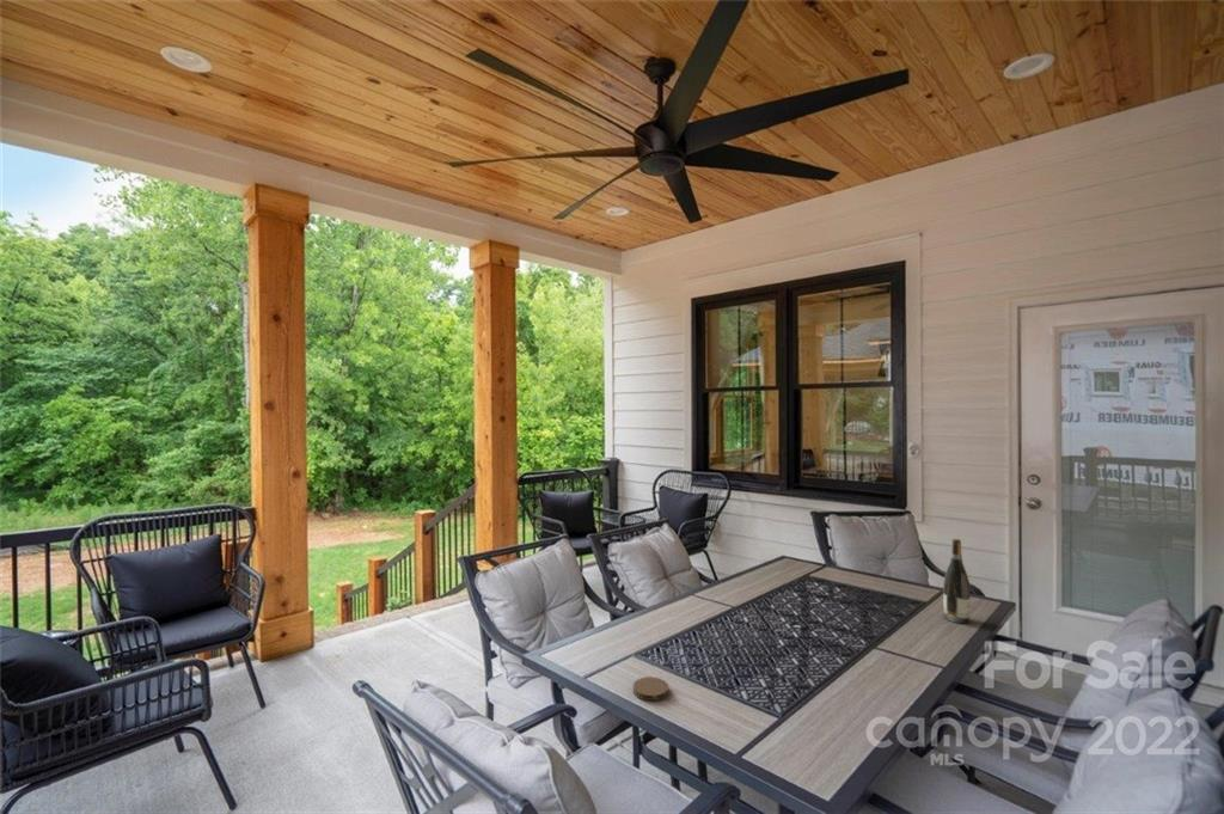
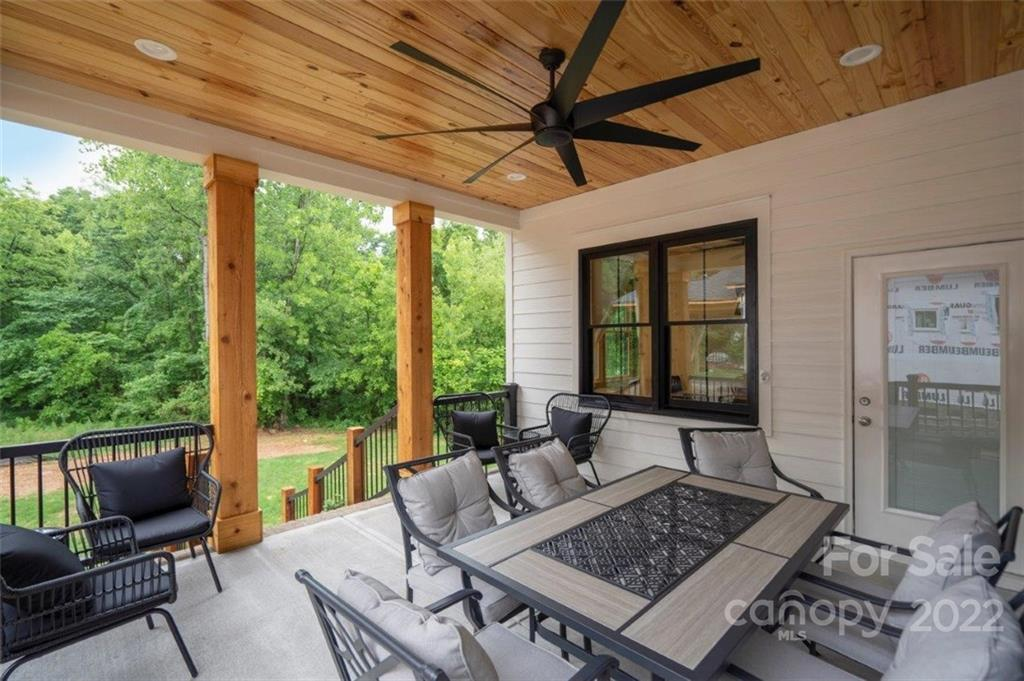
- coaster (650, 687)
- wine bottle (956, 579)
